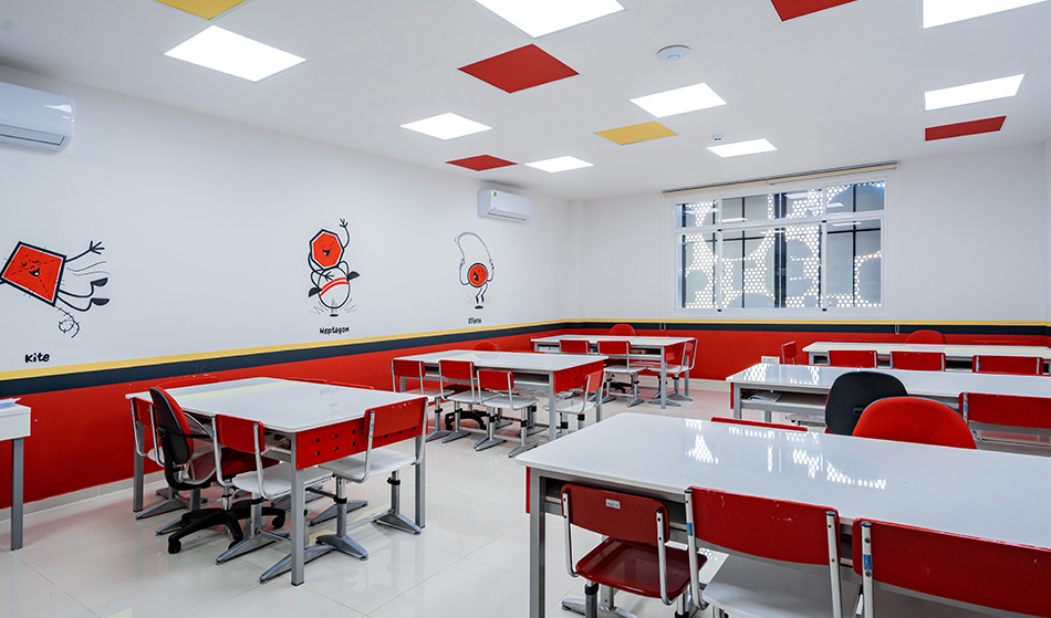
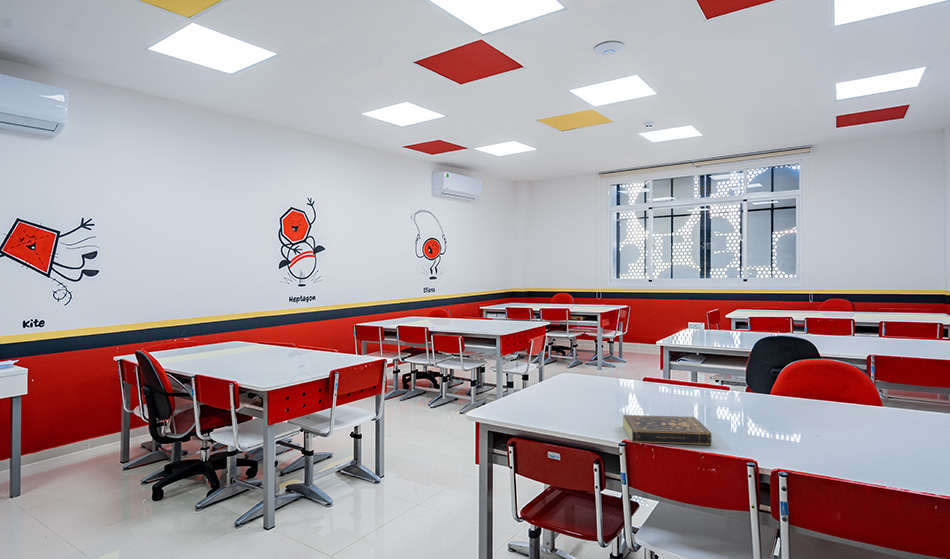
+ book (664, 429)
